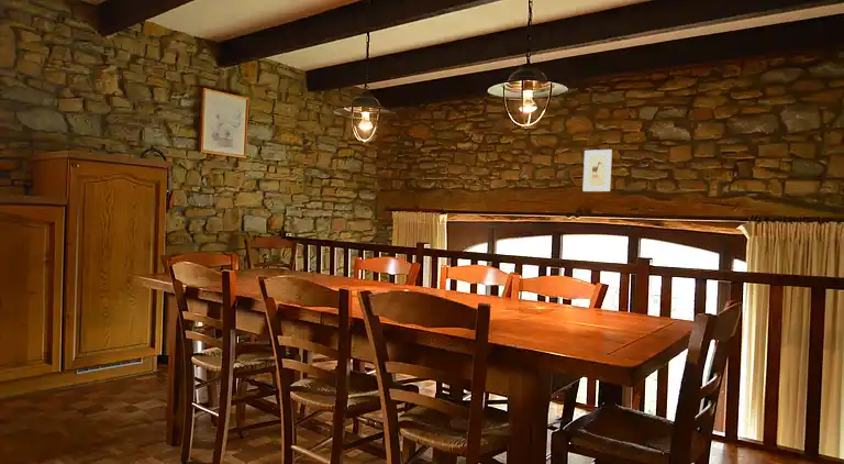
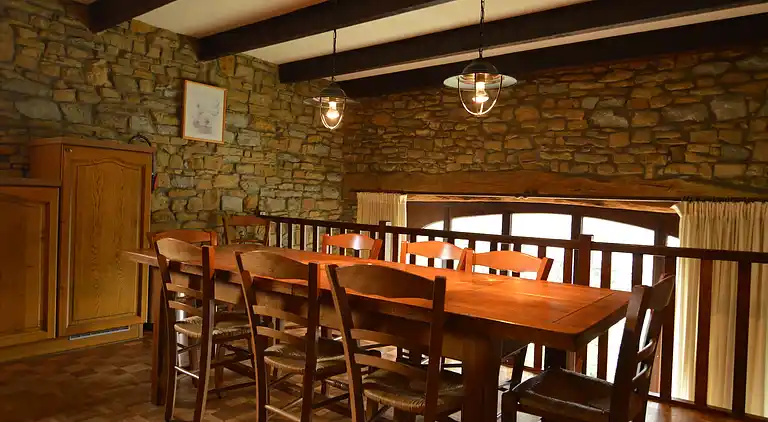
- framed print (597, 170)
